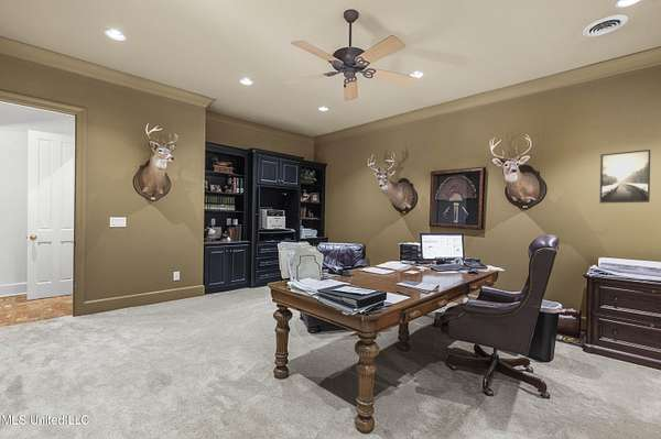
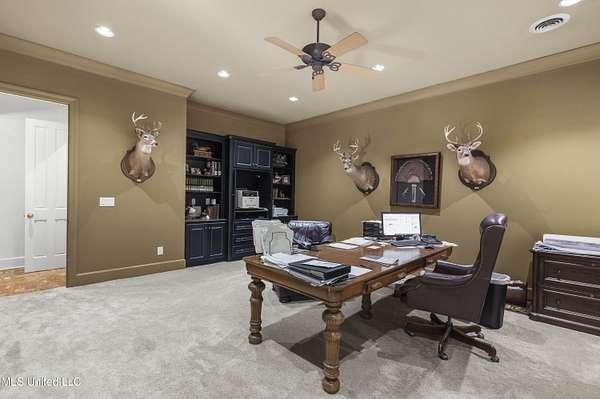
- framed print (624, 177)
